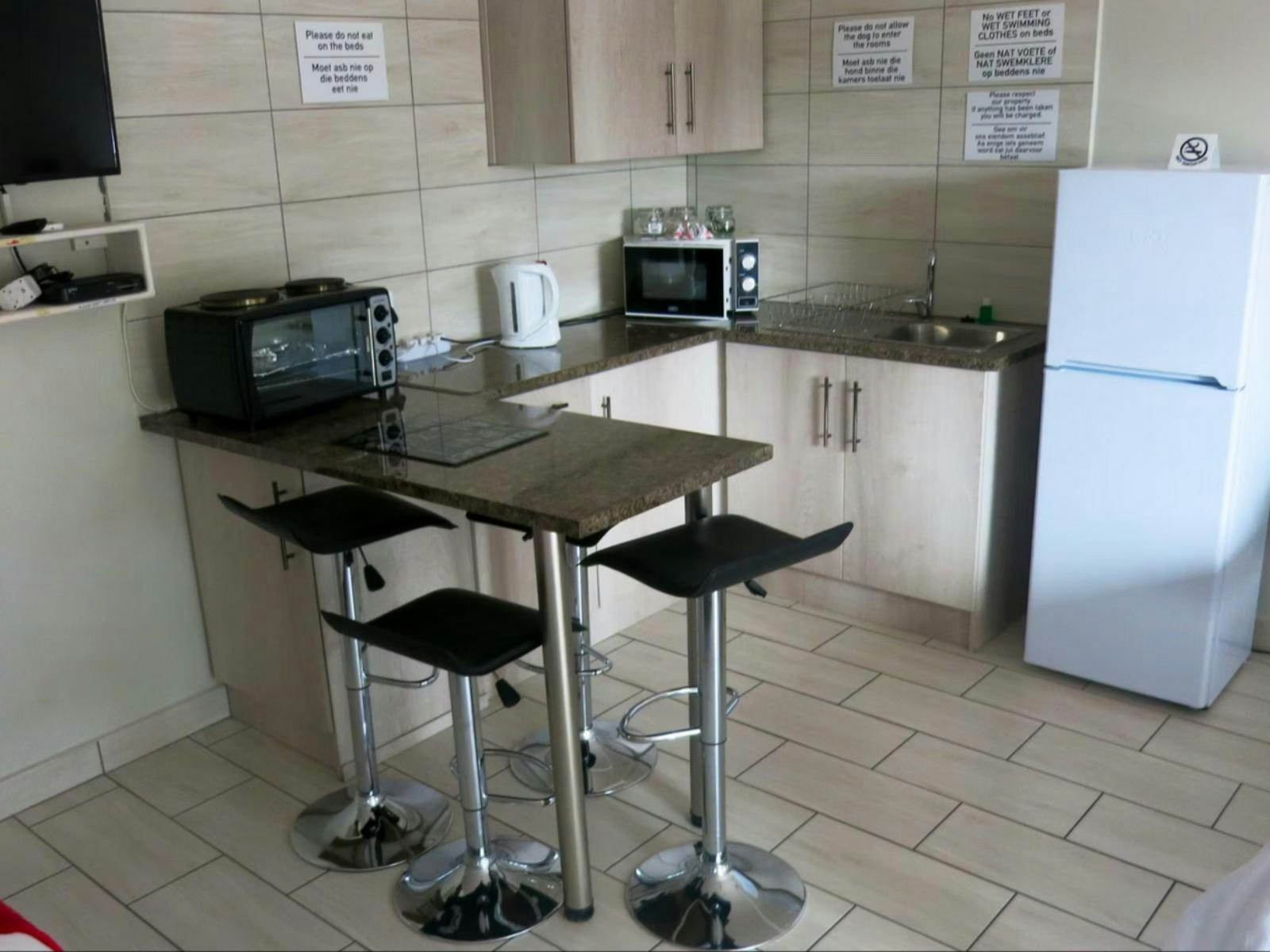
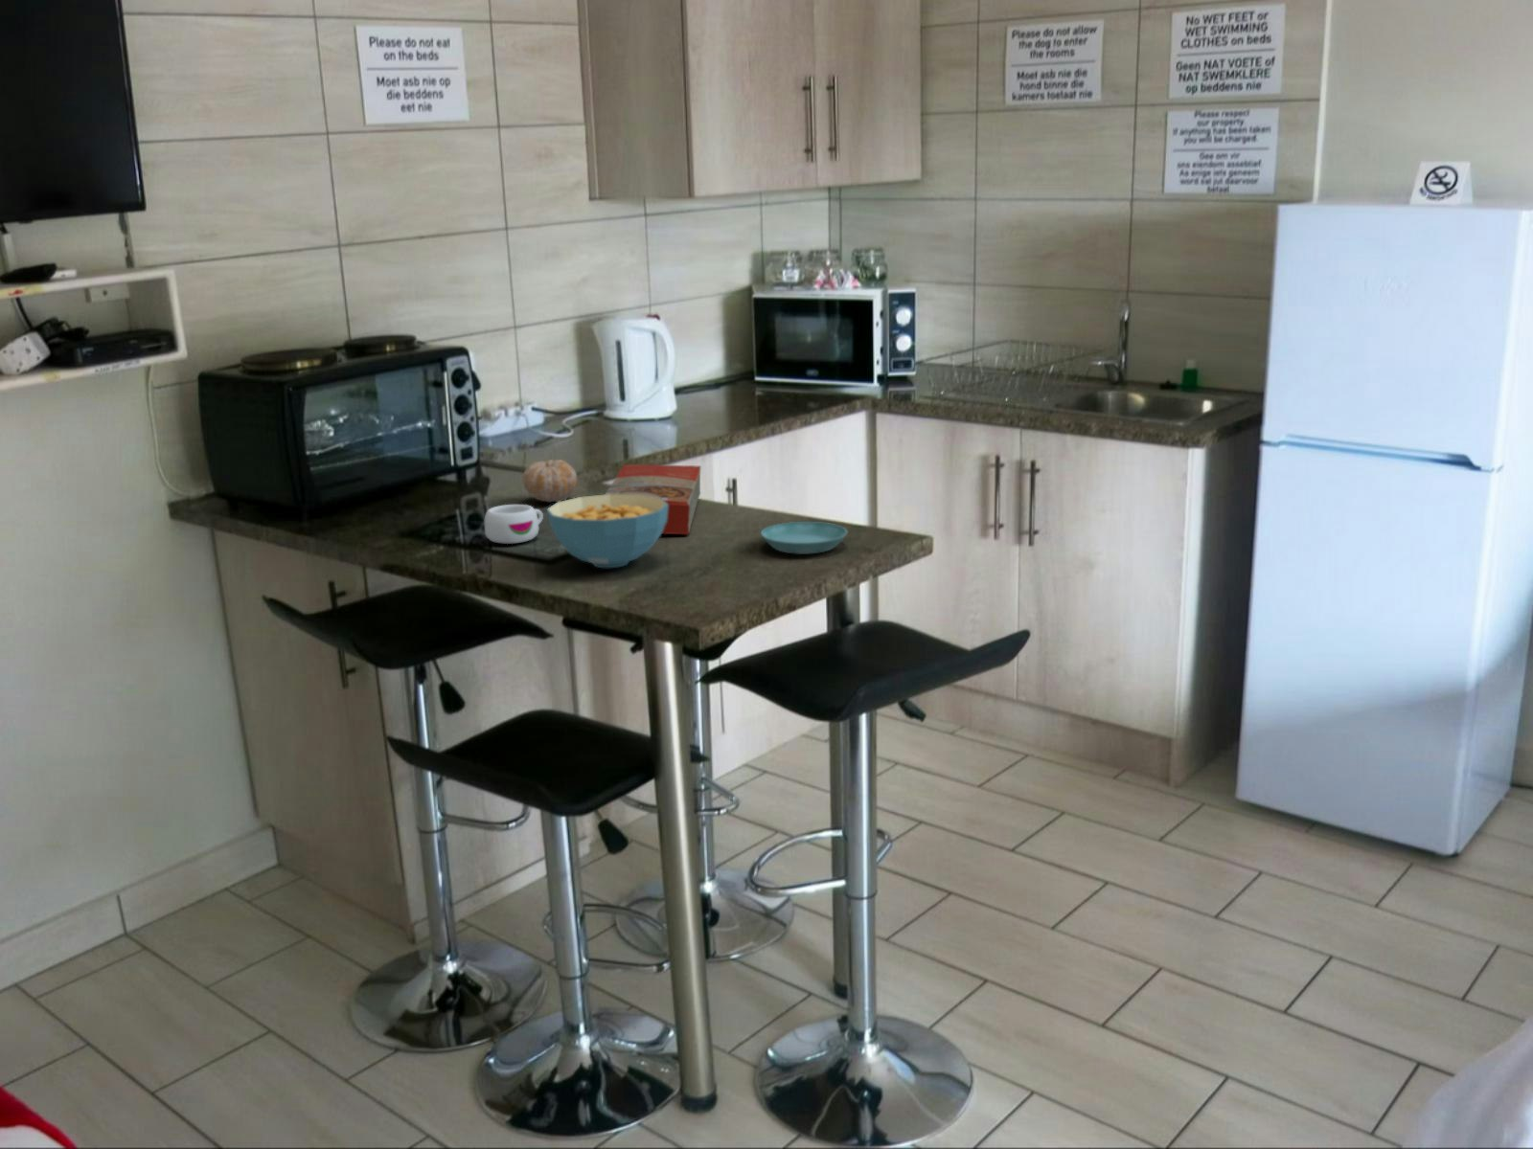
+ saucer (804, 538)
+ mug (517, 523)
+ cereal bowl (608, 535)
+ macaroni box (653, 496)
+ fruit (550, 482)
